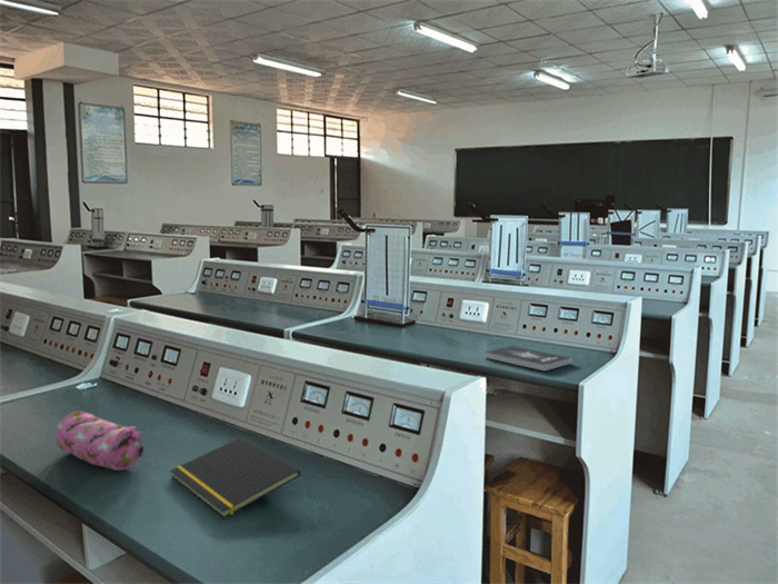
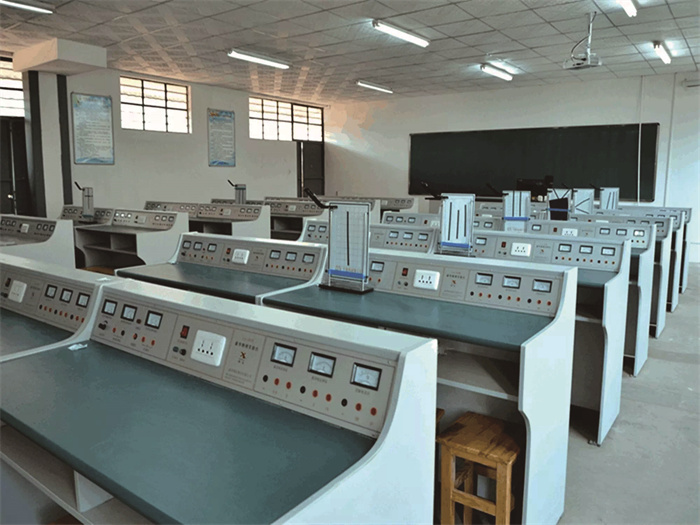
- notepad (233, 473)
- book (527, 357)
- pencil case (98, 438)
